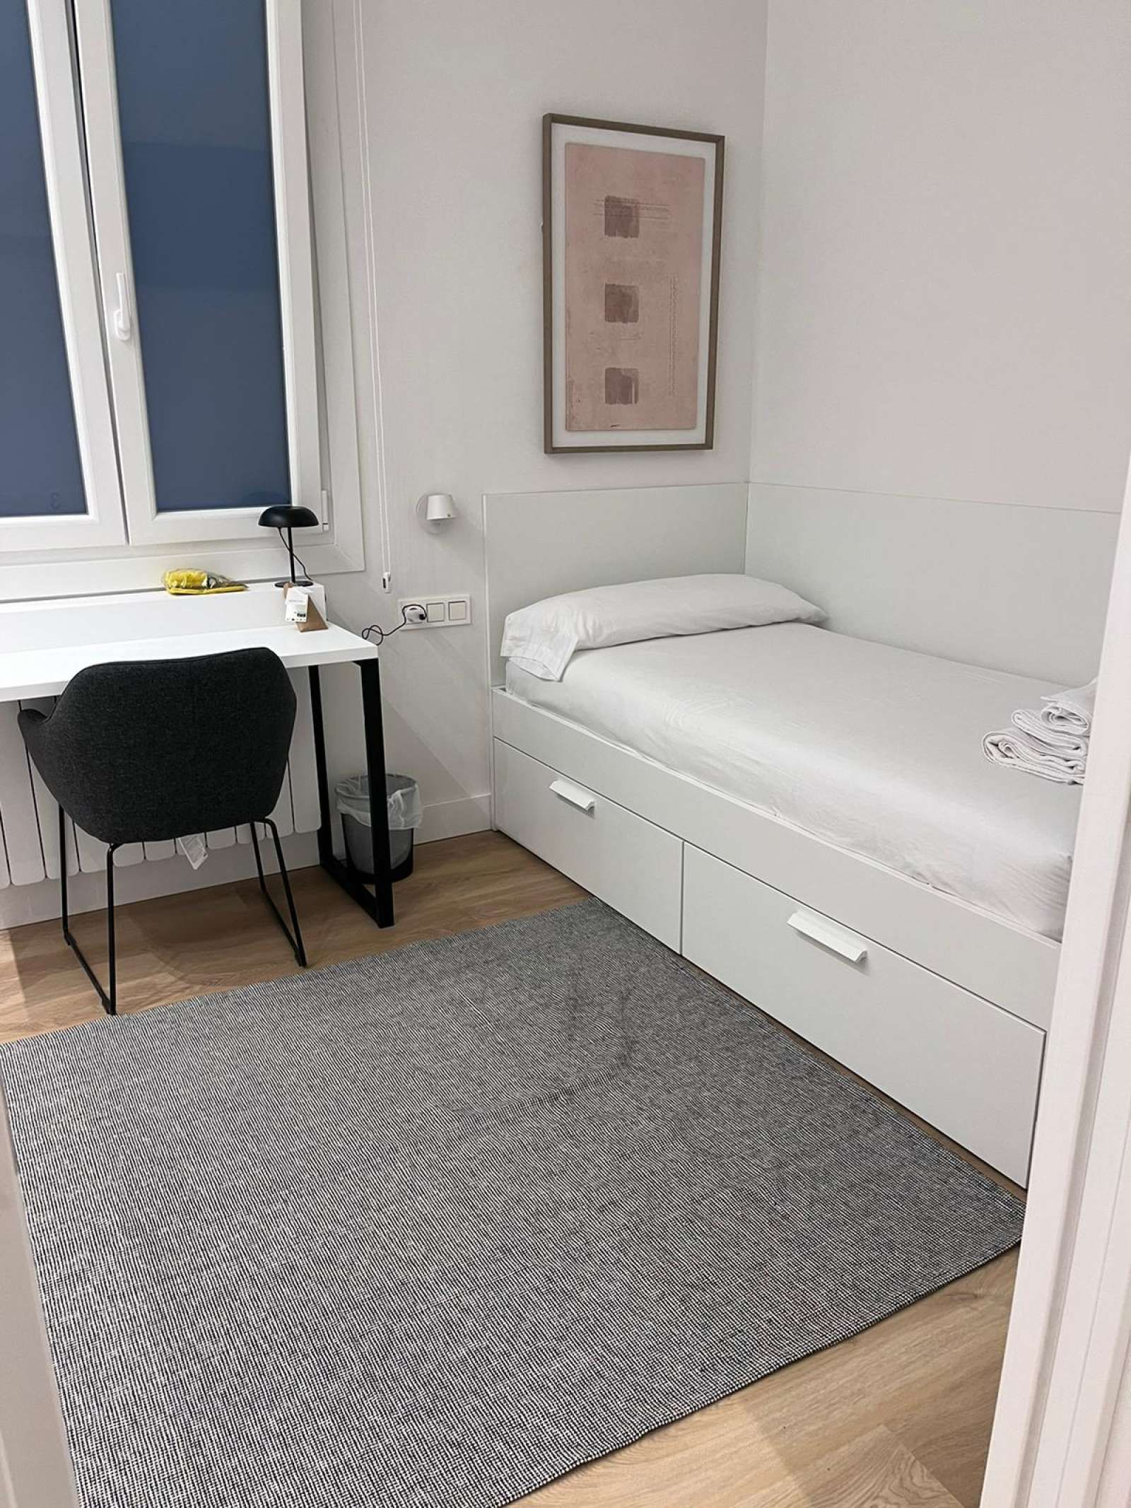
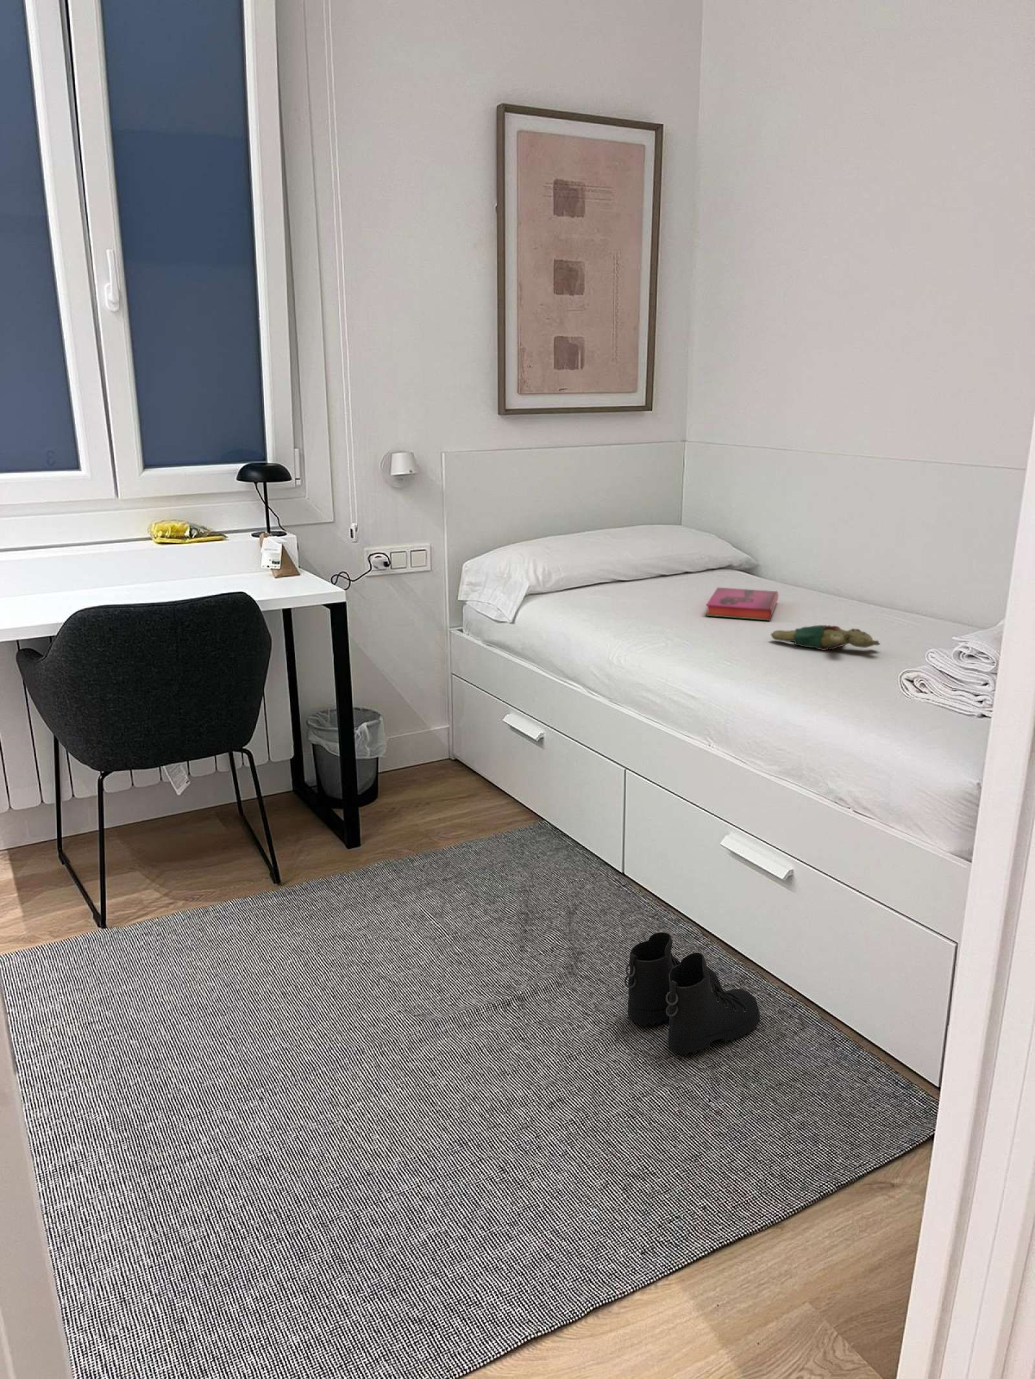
+ boots (694, 979)
+ hardback book (743, 603)
+ teddy bear (826, 636)
